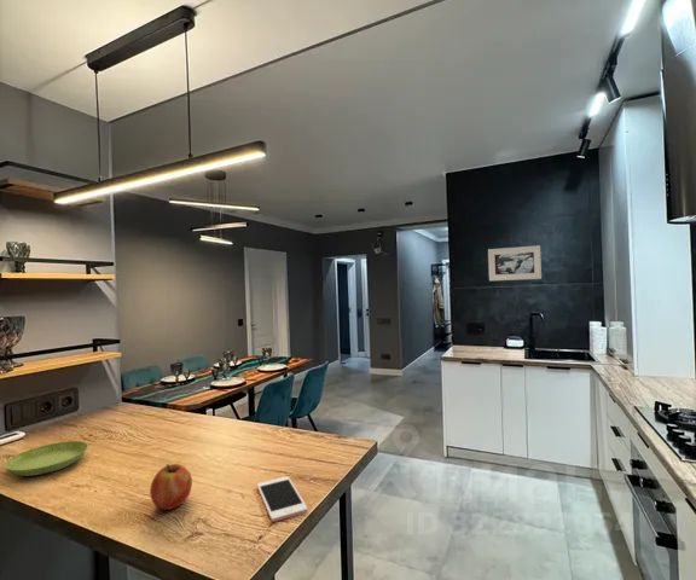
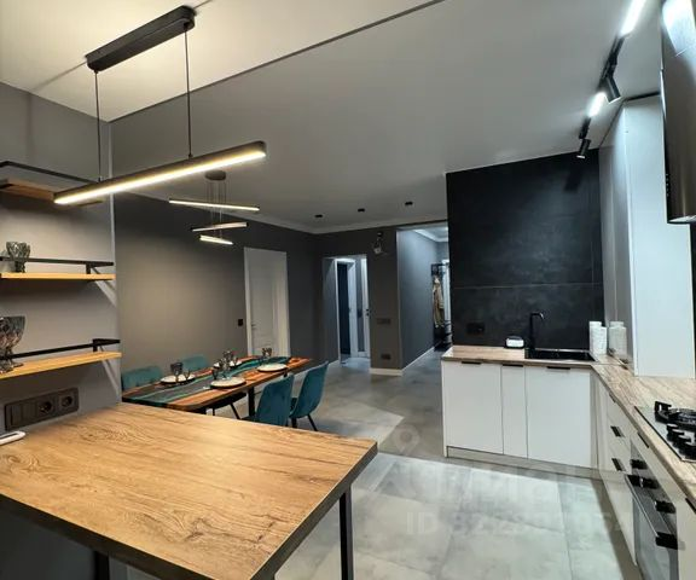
- cell phone (280, 497)
- saucer (48, 458)
- fruit (172, 483)
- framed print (514, 263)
